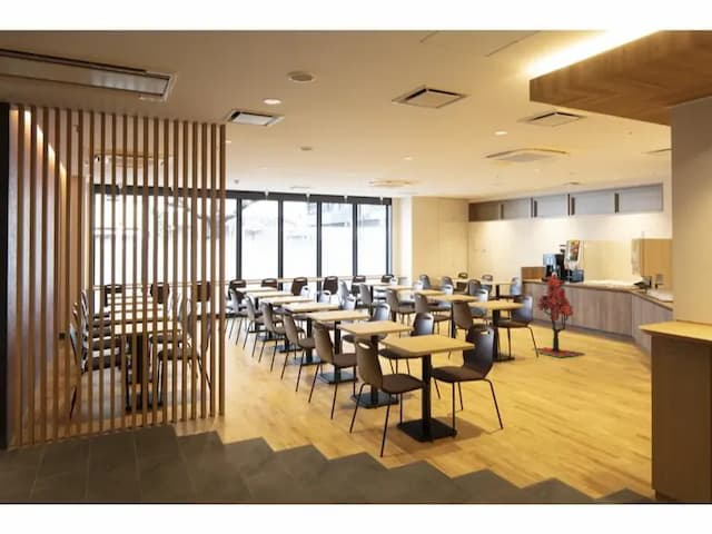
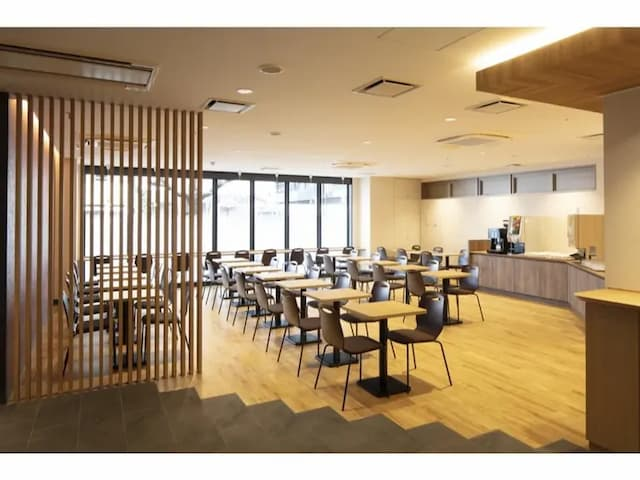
- tree (554, 313)
